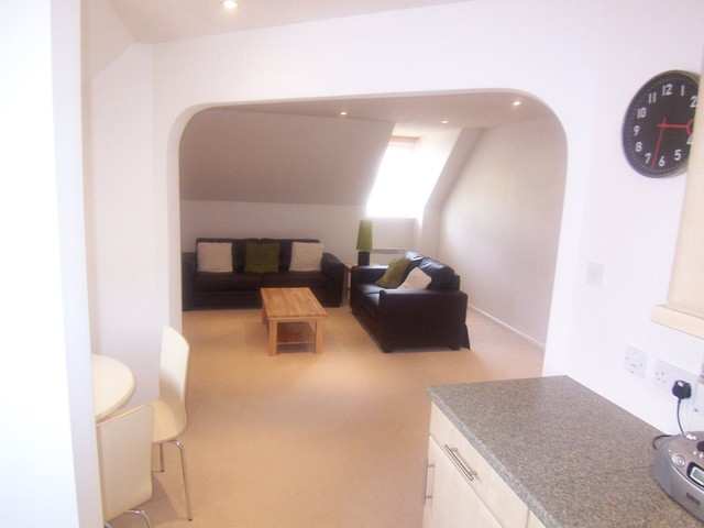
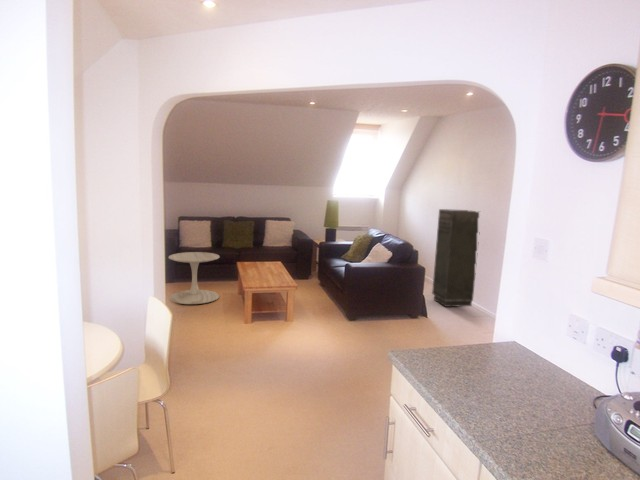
+ side table (194, 276)
+ storage cabinet (455, 257)
